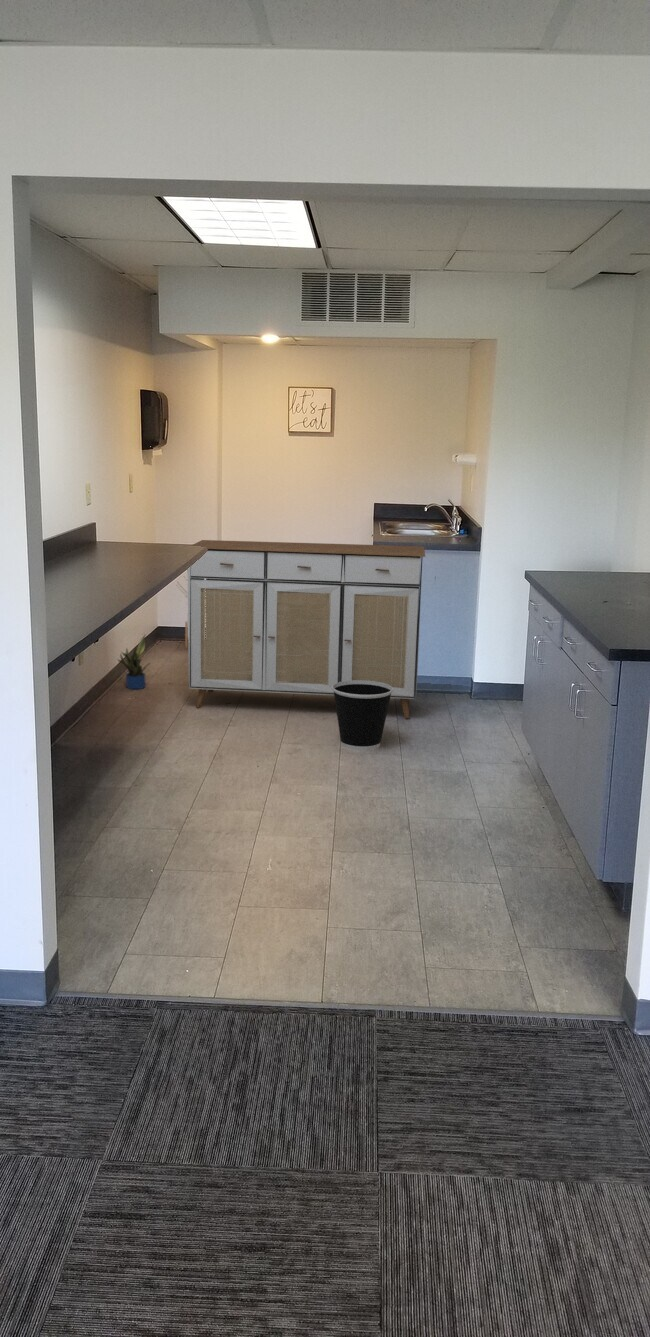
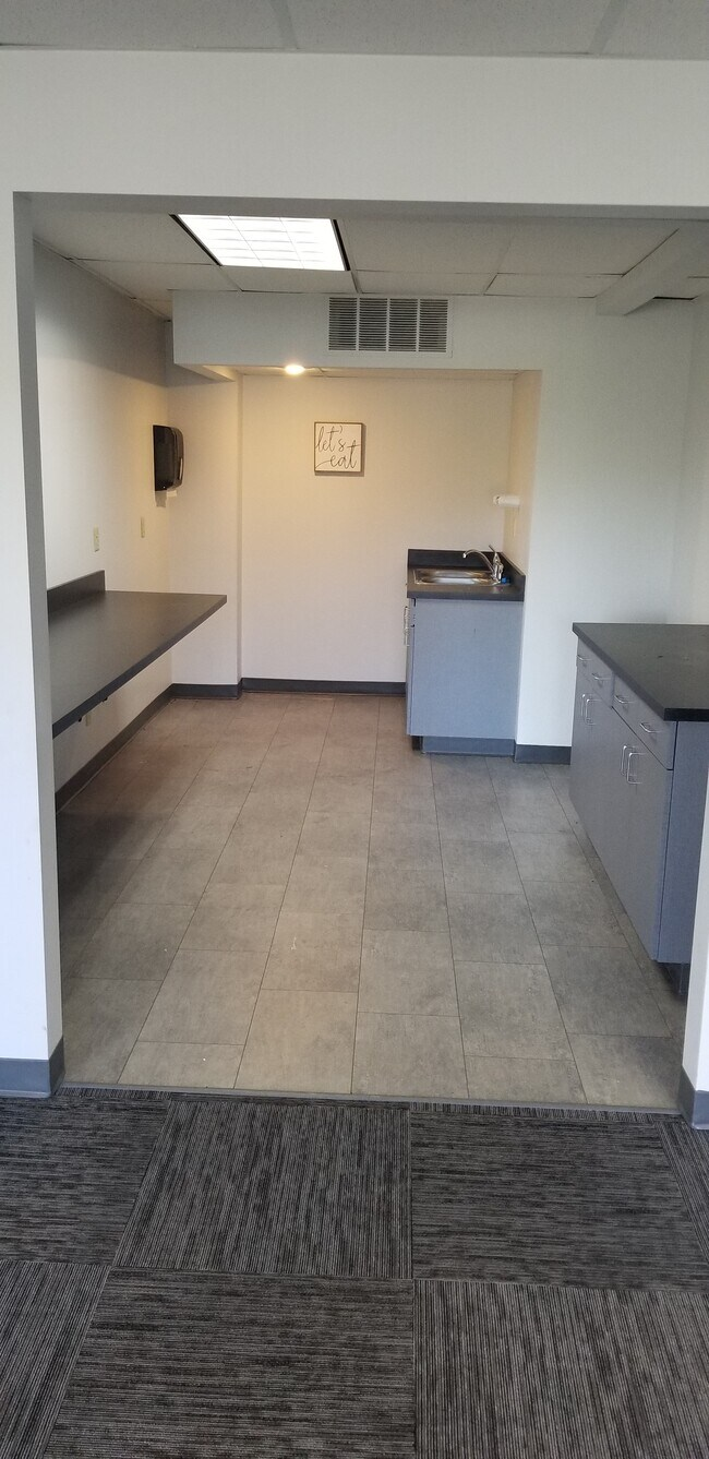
- house plant (205, 606)
- potted plant (134, 661)
- wastebasket (361, 716)
- sideboard (306, 626)
